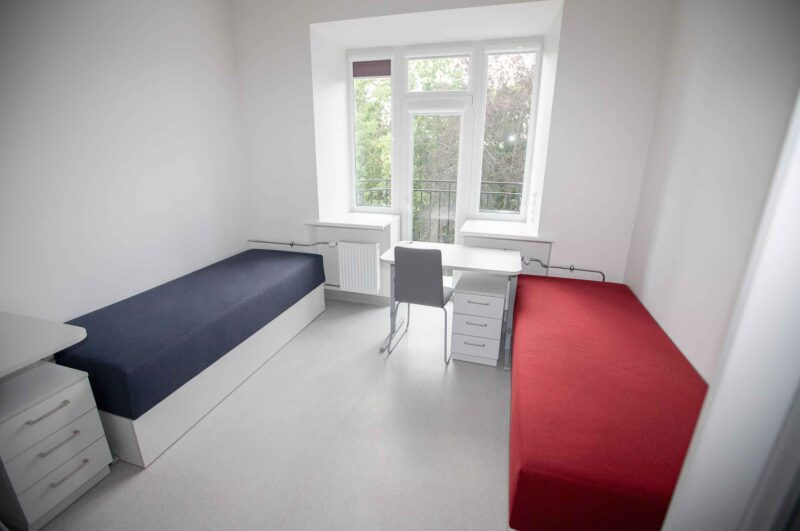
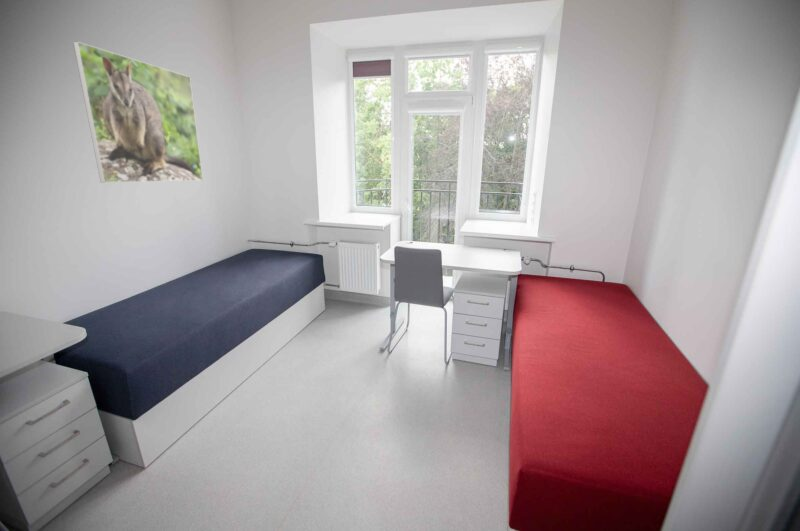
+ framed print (150, 124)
